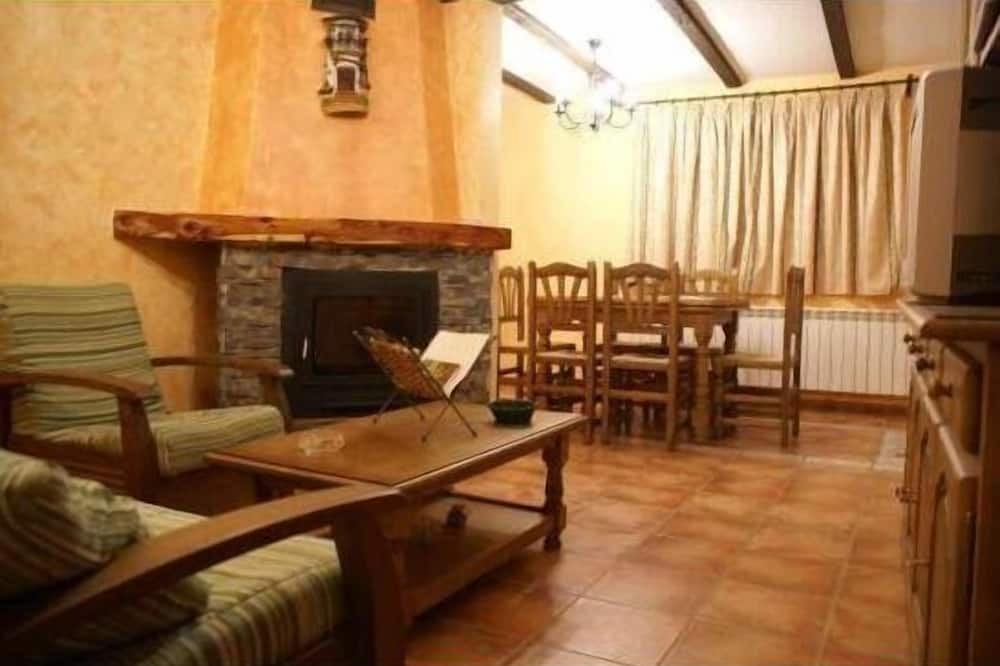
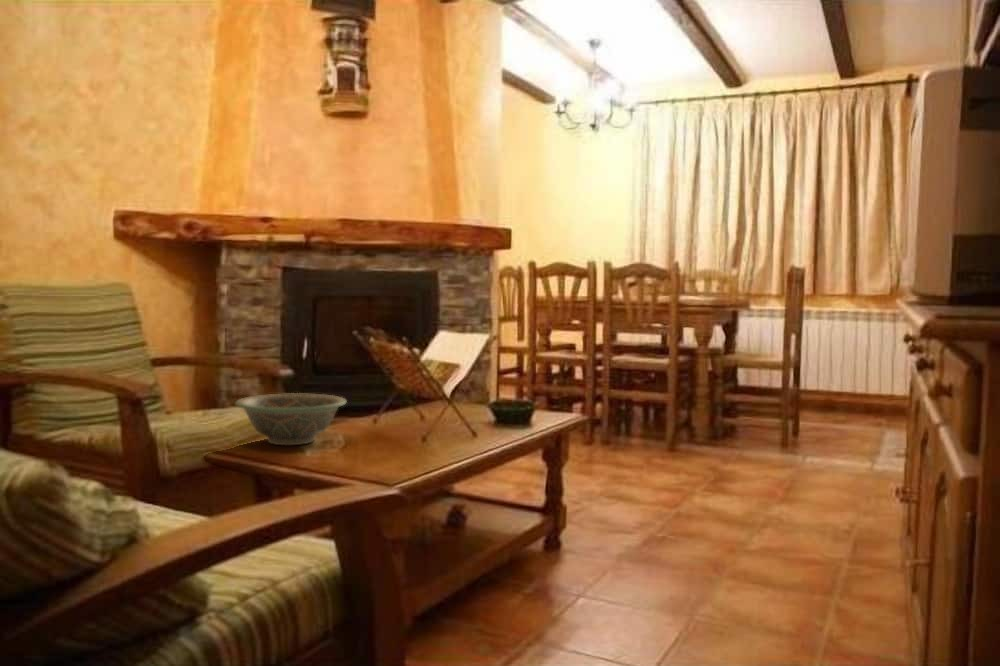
+ decorative bowl (291, 420)
